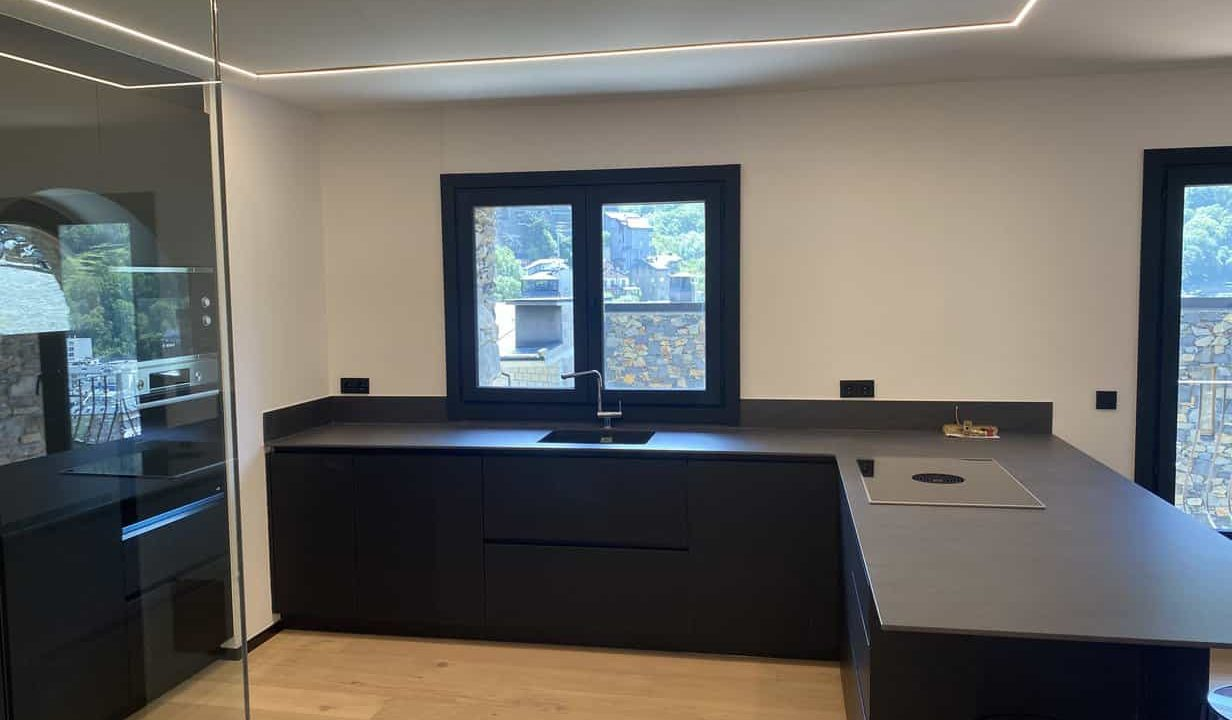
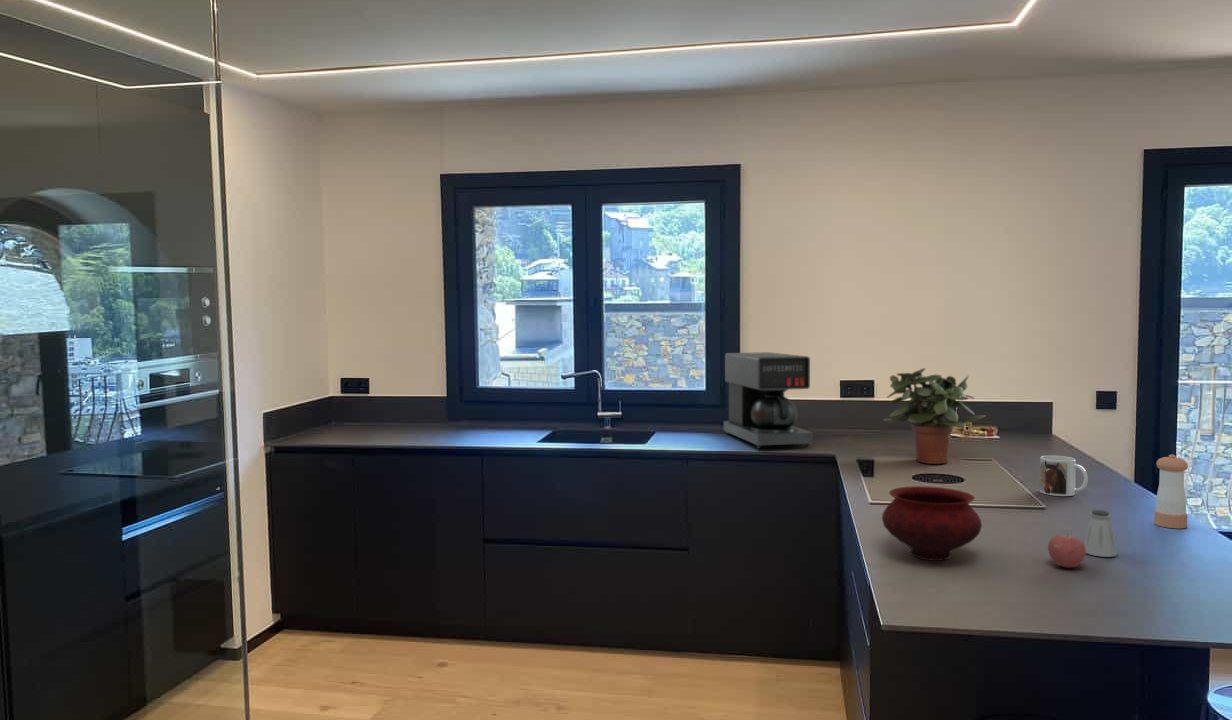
+ coffee maker (765, 397)
+ saltshaker (1099, 532)
+ mug (1060, 476)
+ bowl (930, 525)
+ potted plant (933, 414)
+ pepper shaker (1171, 490)
+ apple (1066, 549)
